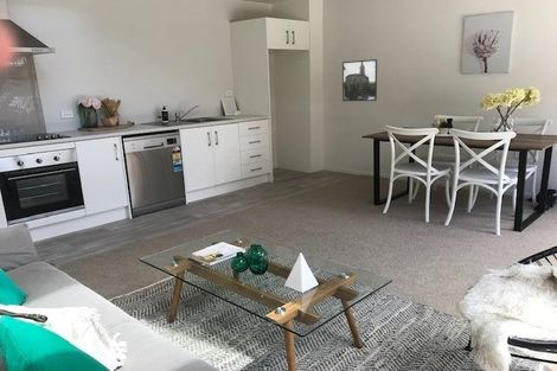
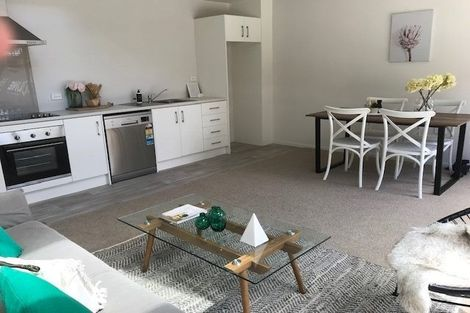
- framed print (359, 81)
